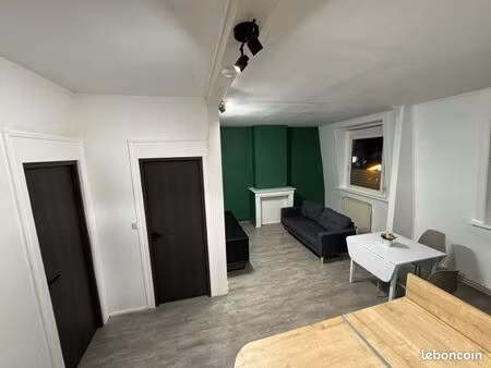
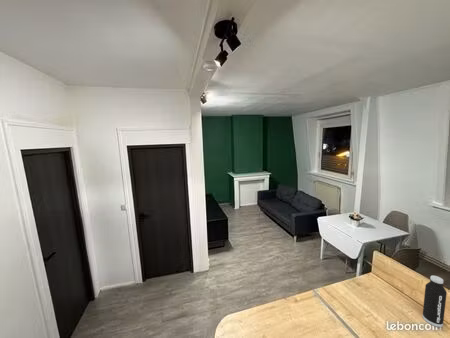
+ water bottle (434, 299)
